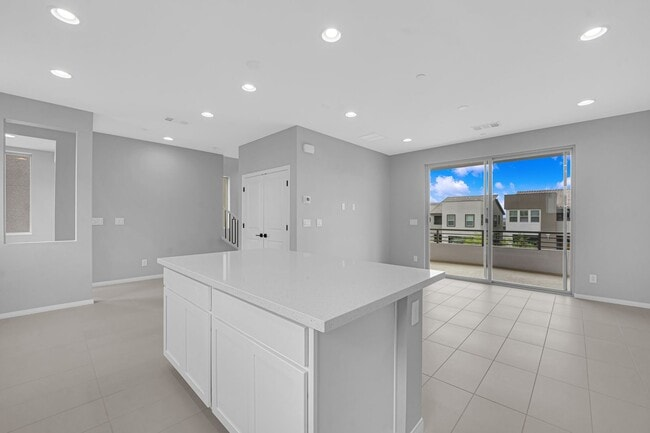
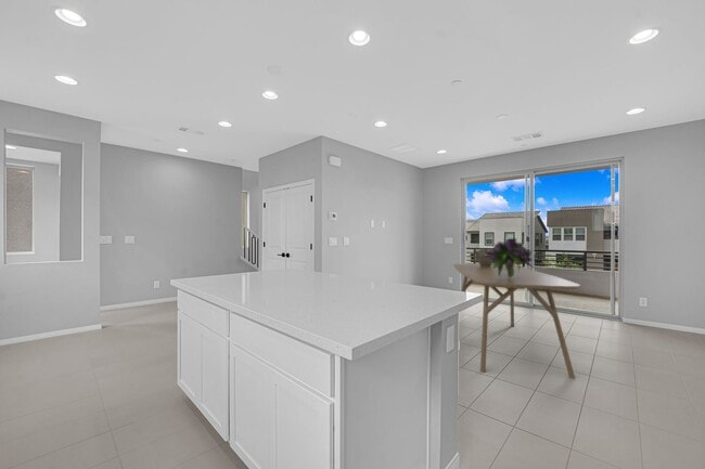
+ bouquet (510, 258)
+ ceramic jug (484, 257)
+ dining table (499, 303)
